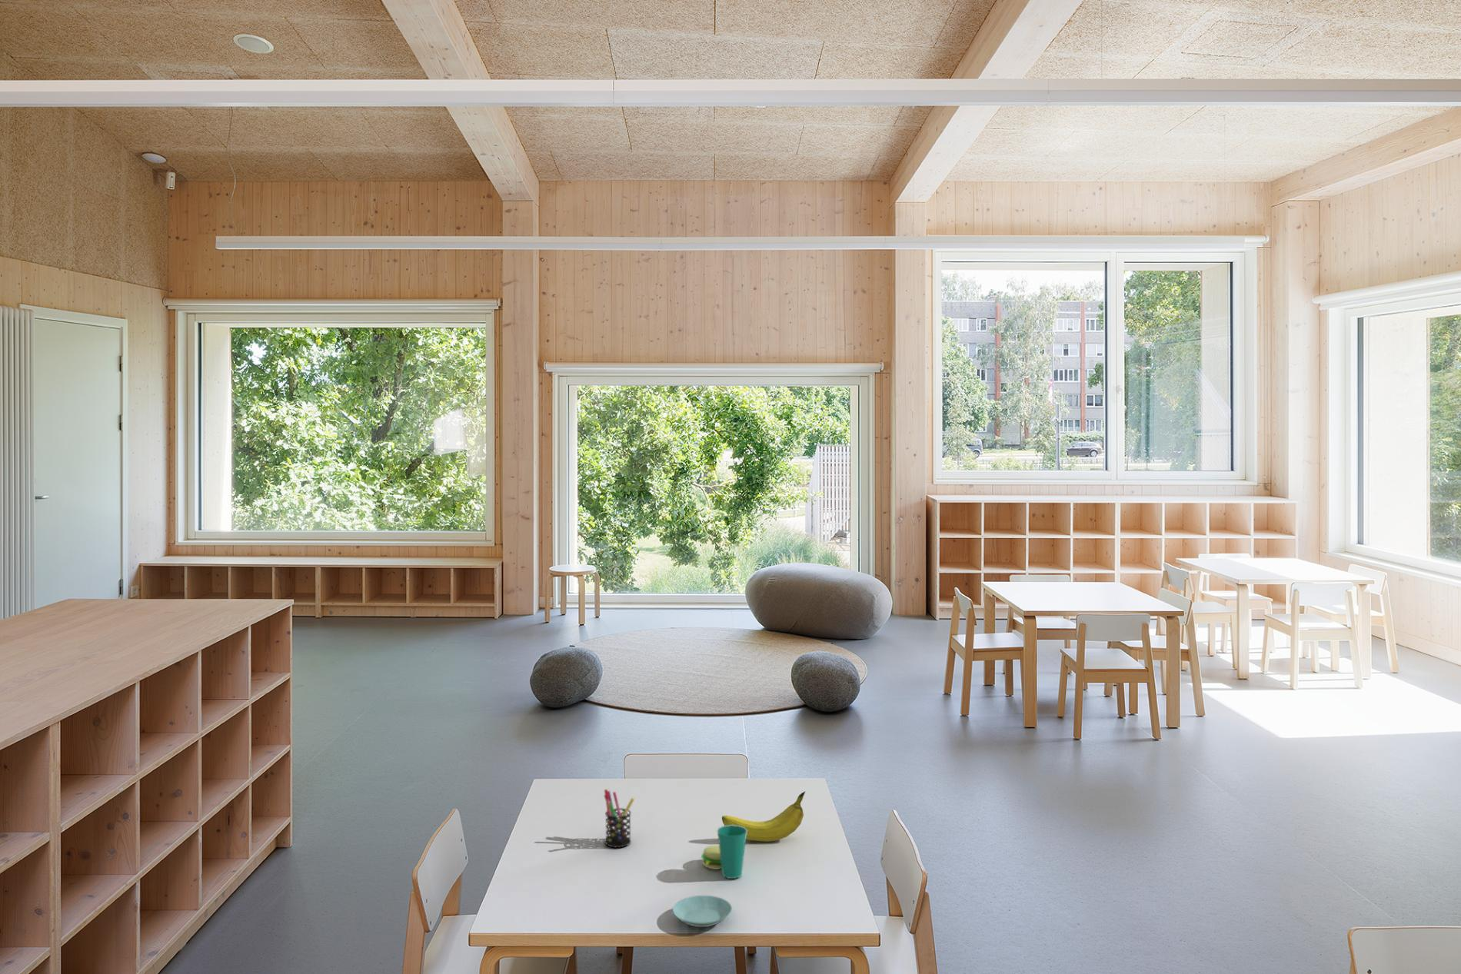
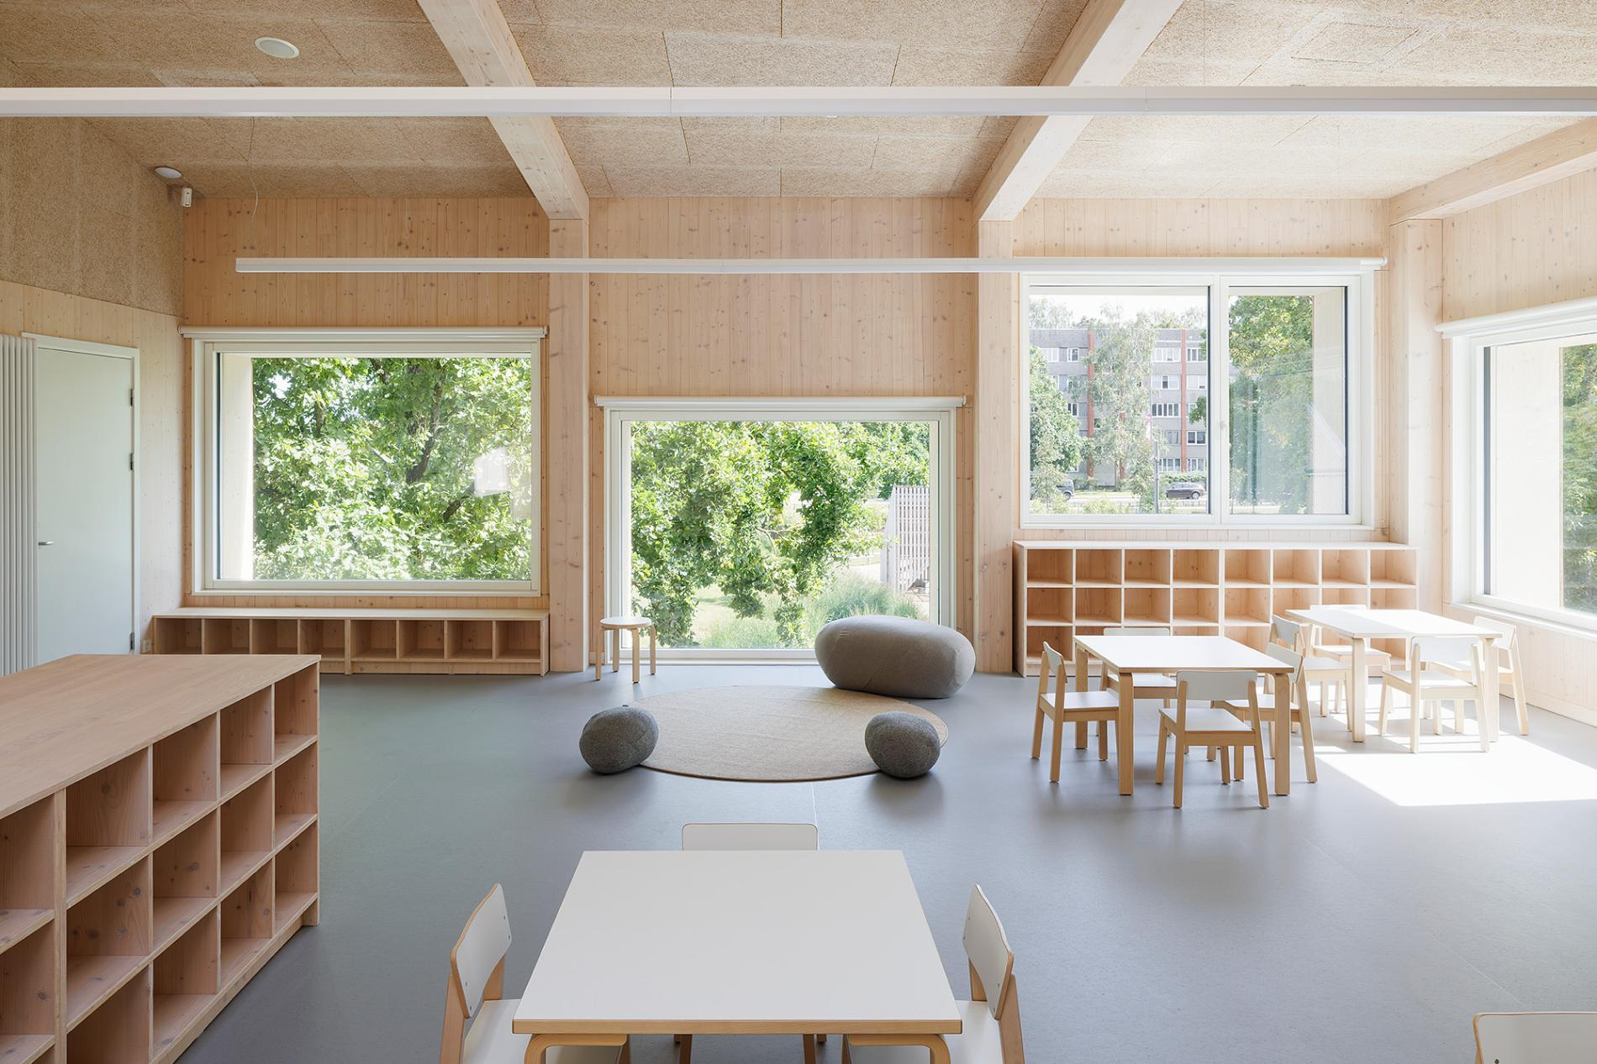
- fruit (763, 821)
- cup (724, 848)
- saucer (702, 913)
- pen holder (615, 817)
